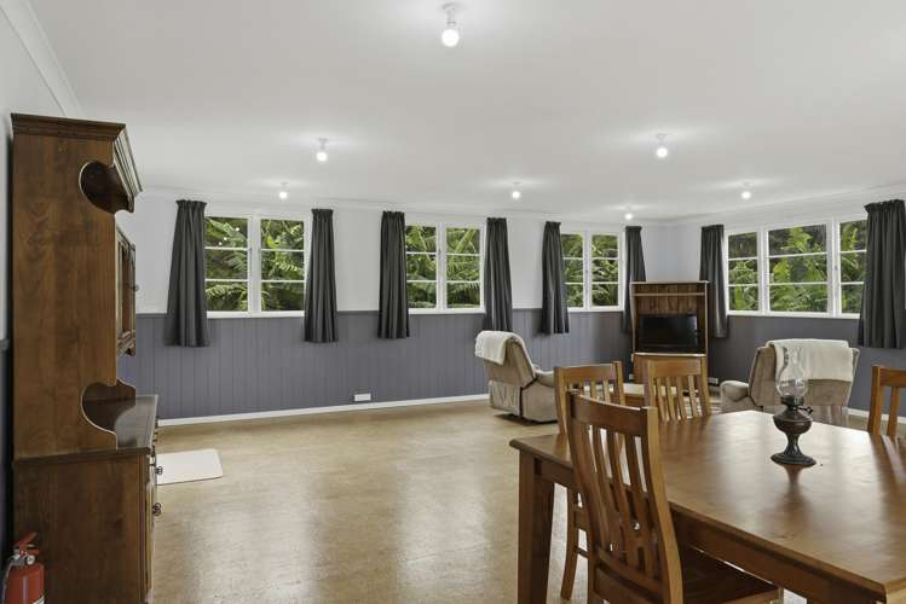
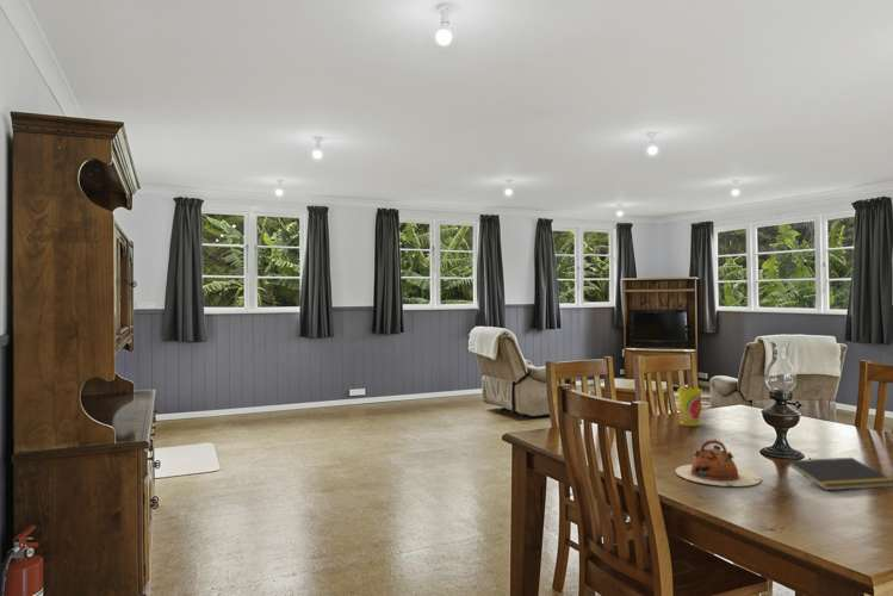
+ cup (689, 406)
+ notepad (839, 472)
+ teapot (717, 457)
